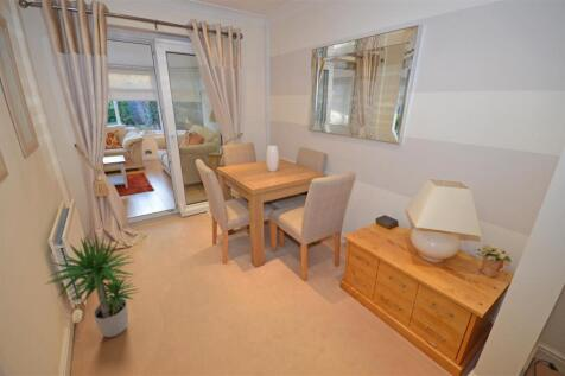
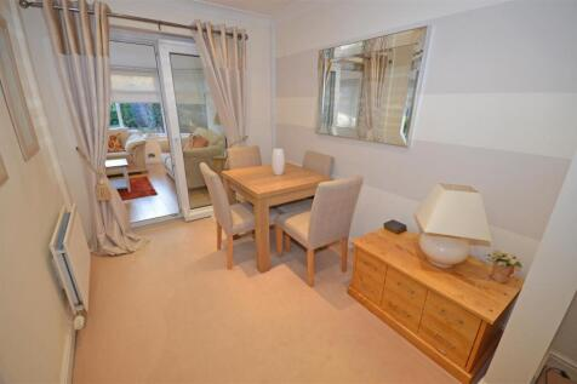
- potted plant (100, 287)
